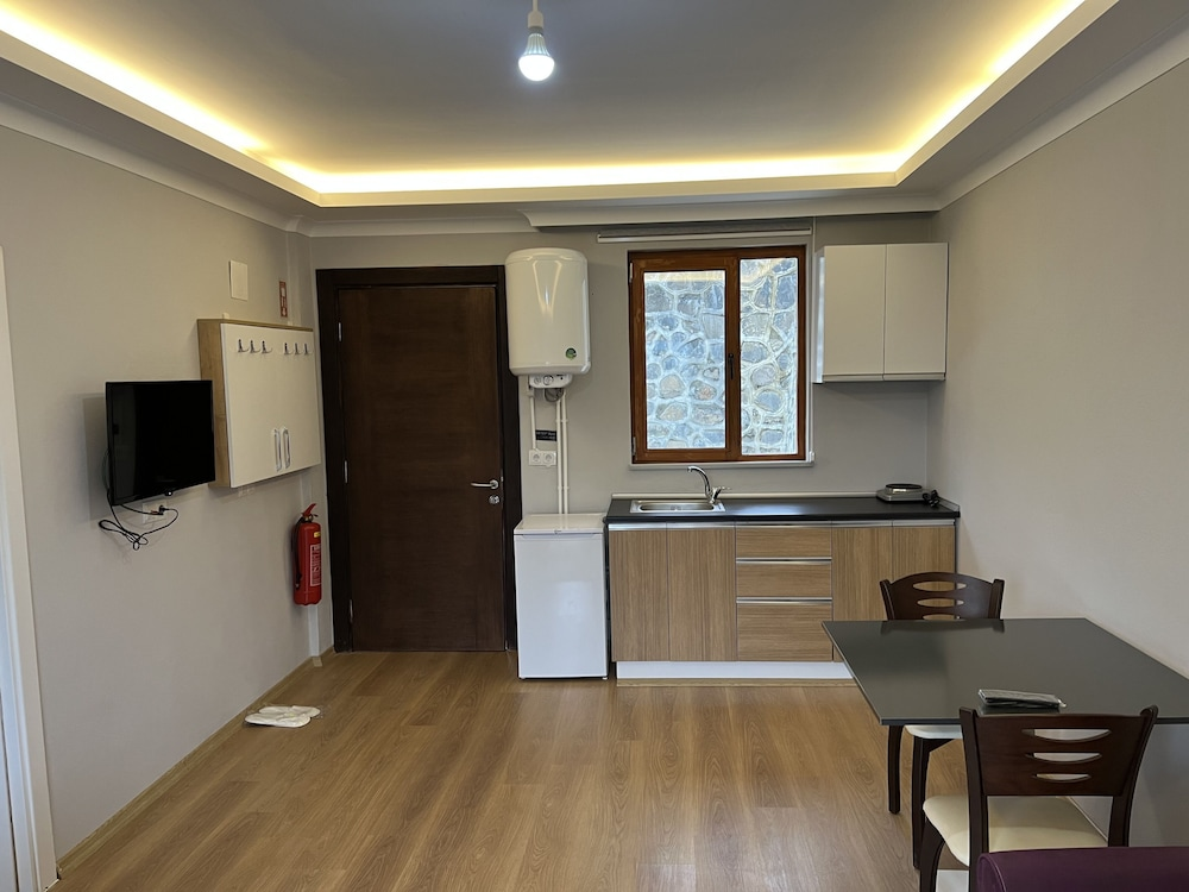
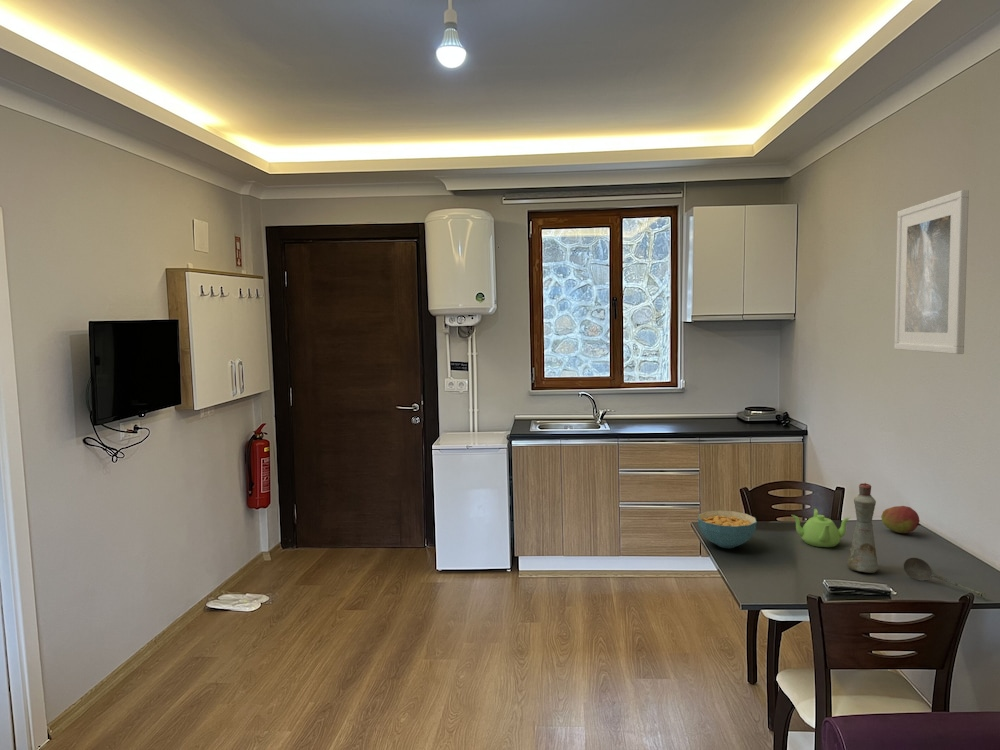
+ cereal bowl (726, 531)
+ teapot (820, 529)
+ soupspoon (942, 577)
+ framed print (927, 277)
+ bottle (863, 526)
+ fruit (900, 519)
